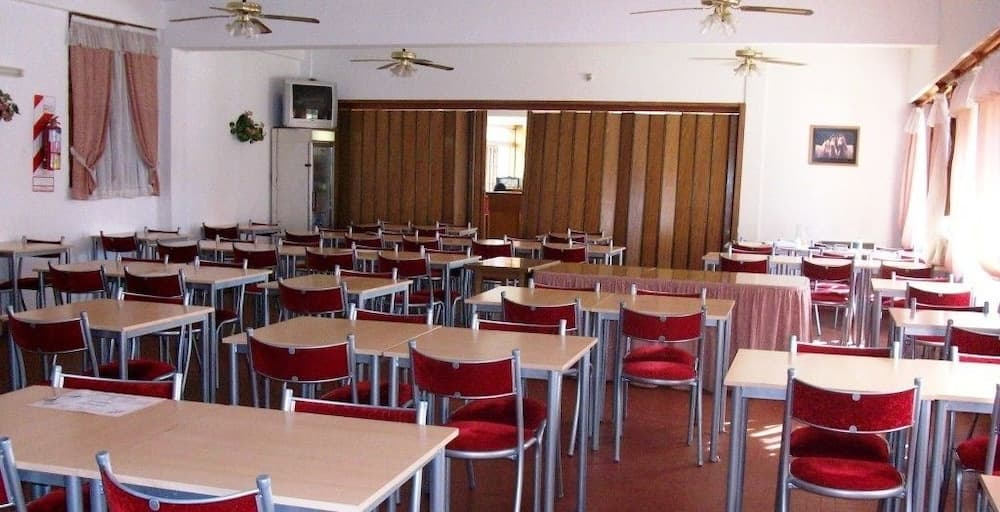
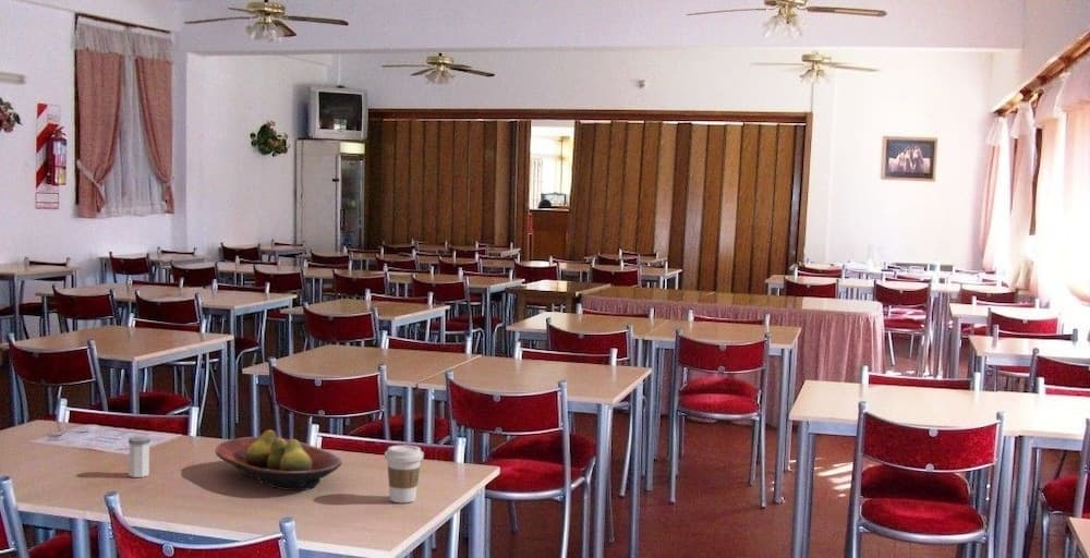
+ coffee cup (403, 473)
+ fruit bowl (277, 456)
+ salt shaker (138, 457)
